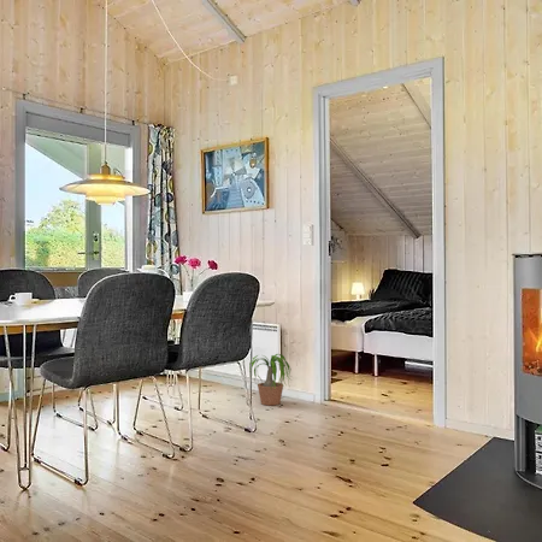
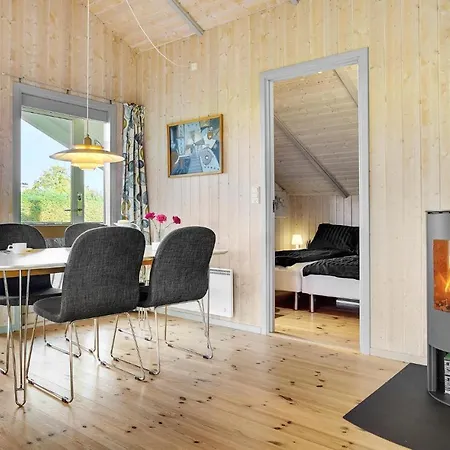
- potted plant (275, 378)
